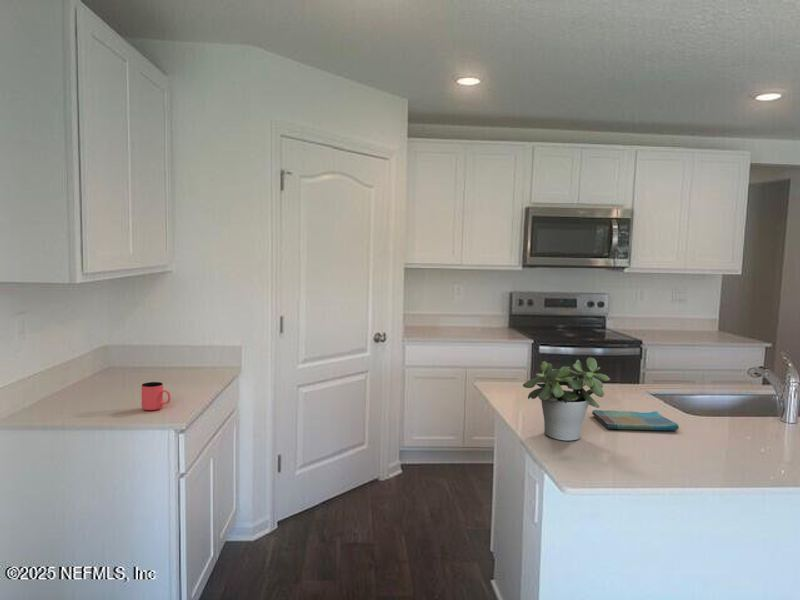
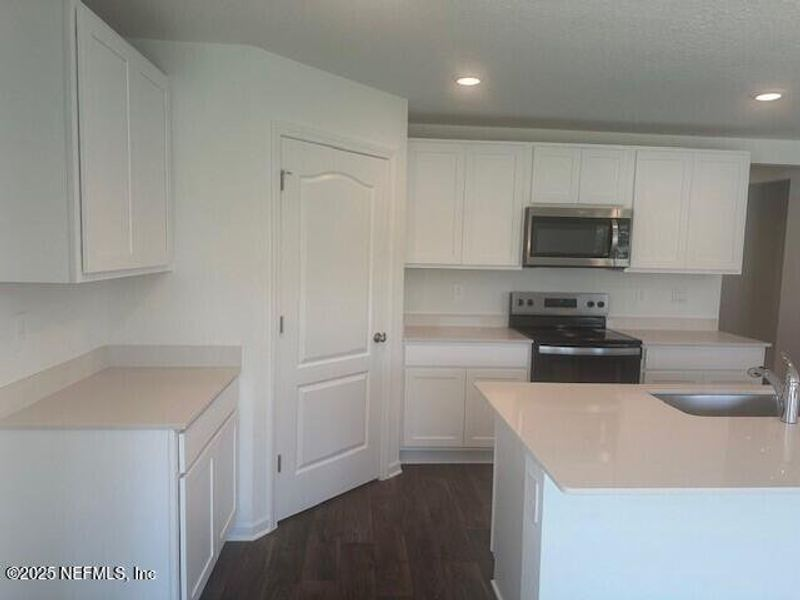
- cup (156, 396)
- potted plant (567, 399)
- dish towel (633, 419)
